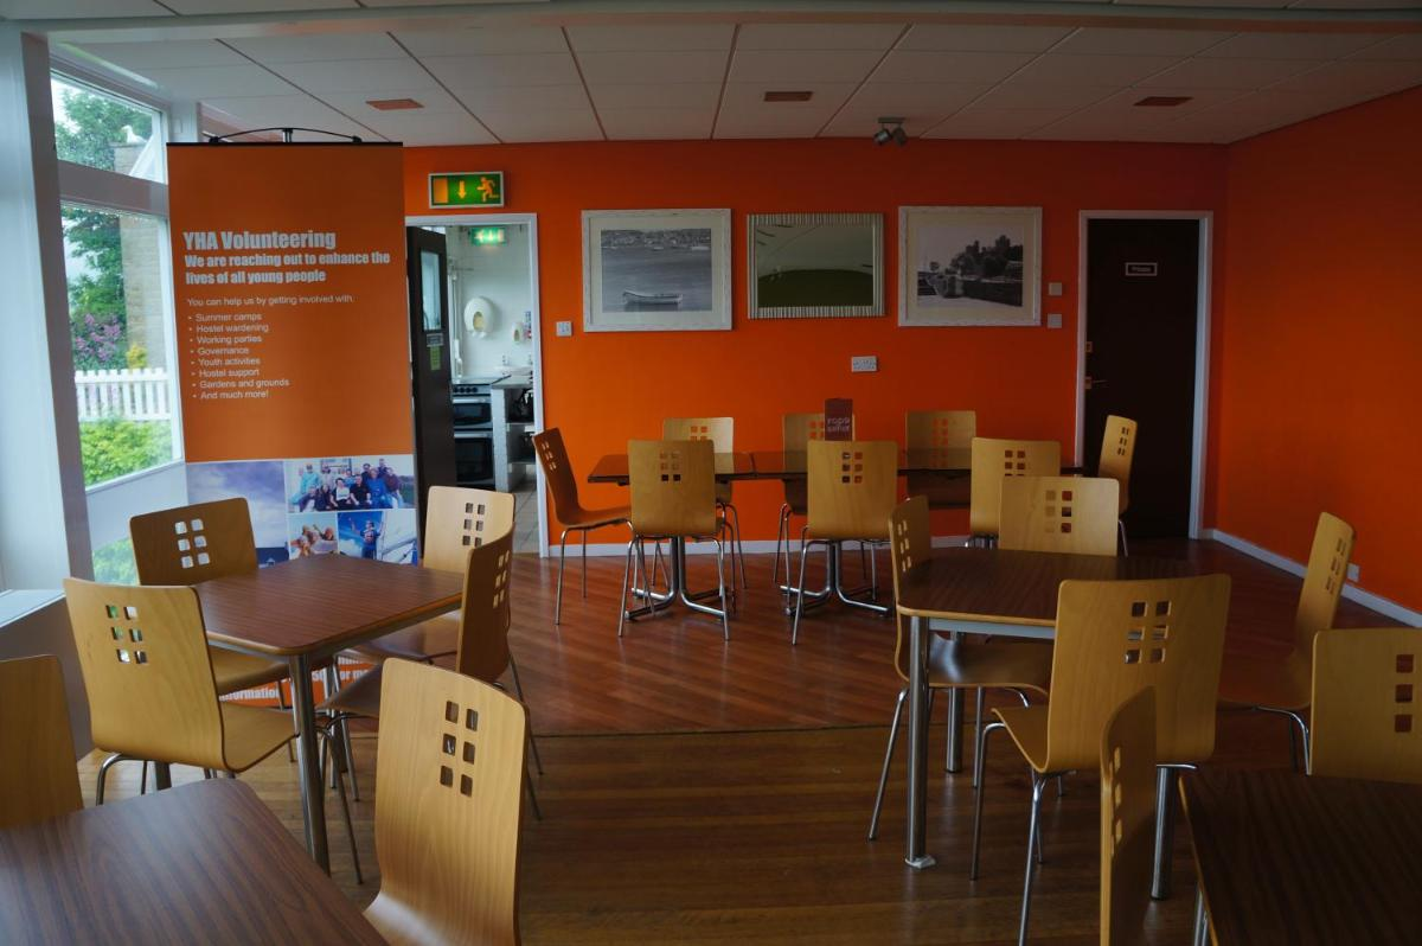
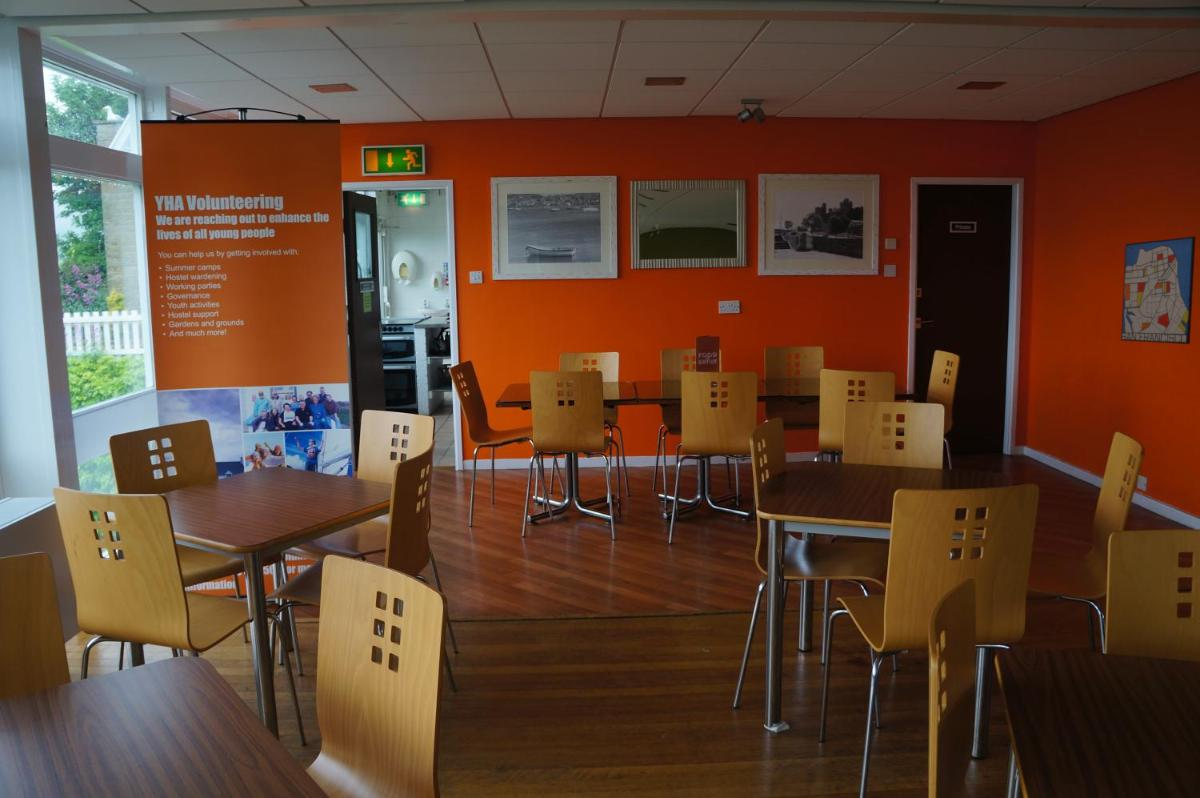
+ wall art (1155, 291)
